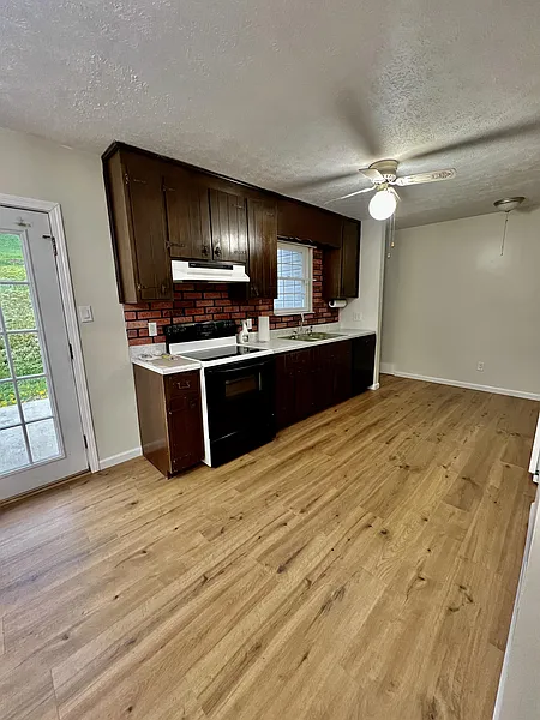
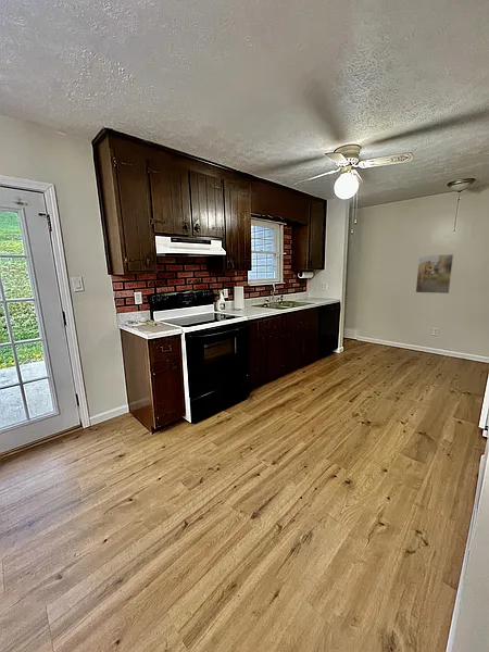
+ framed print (434, 274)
